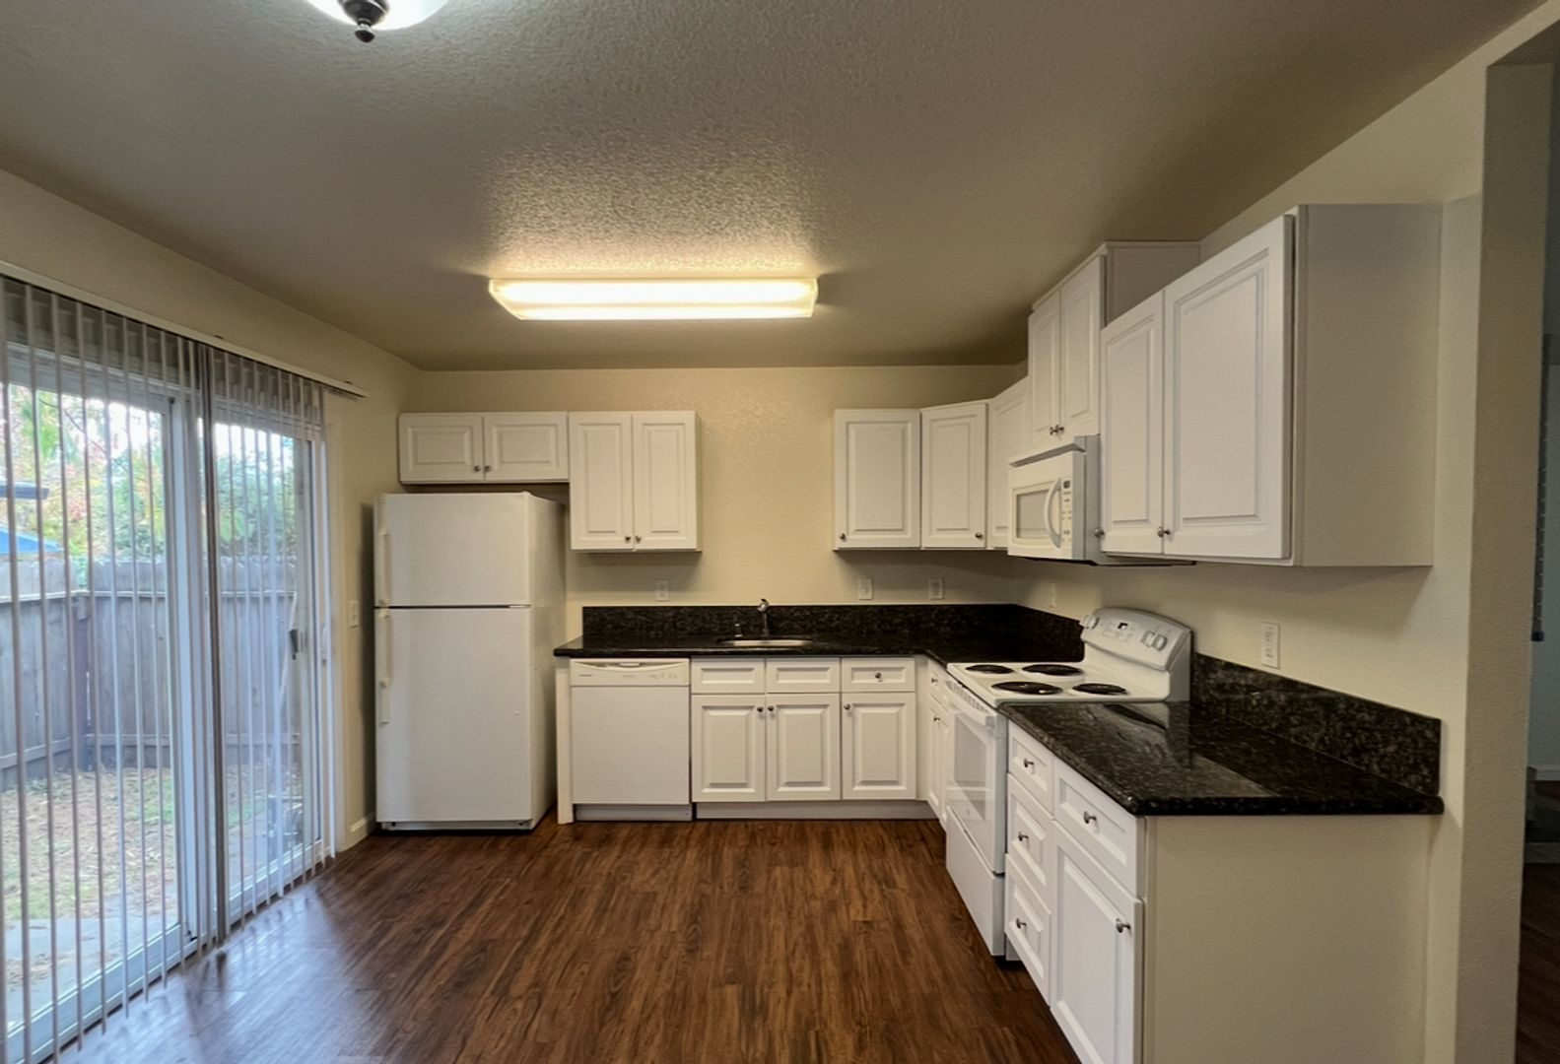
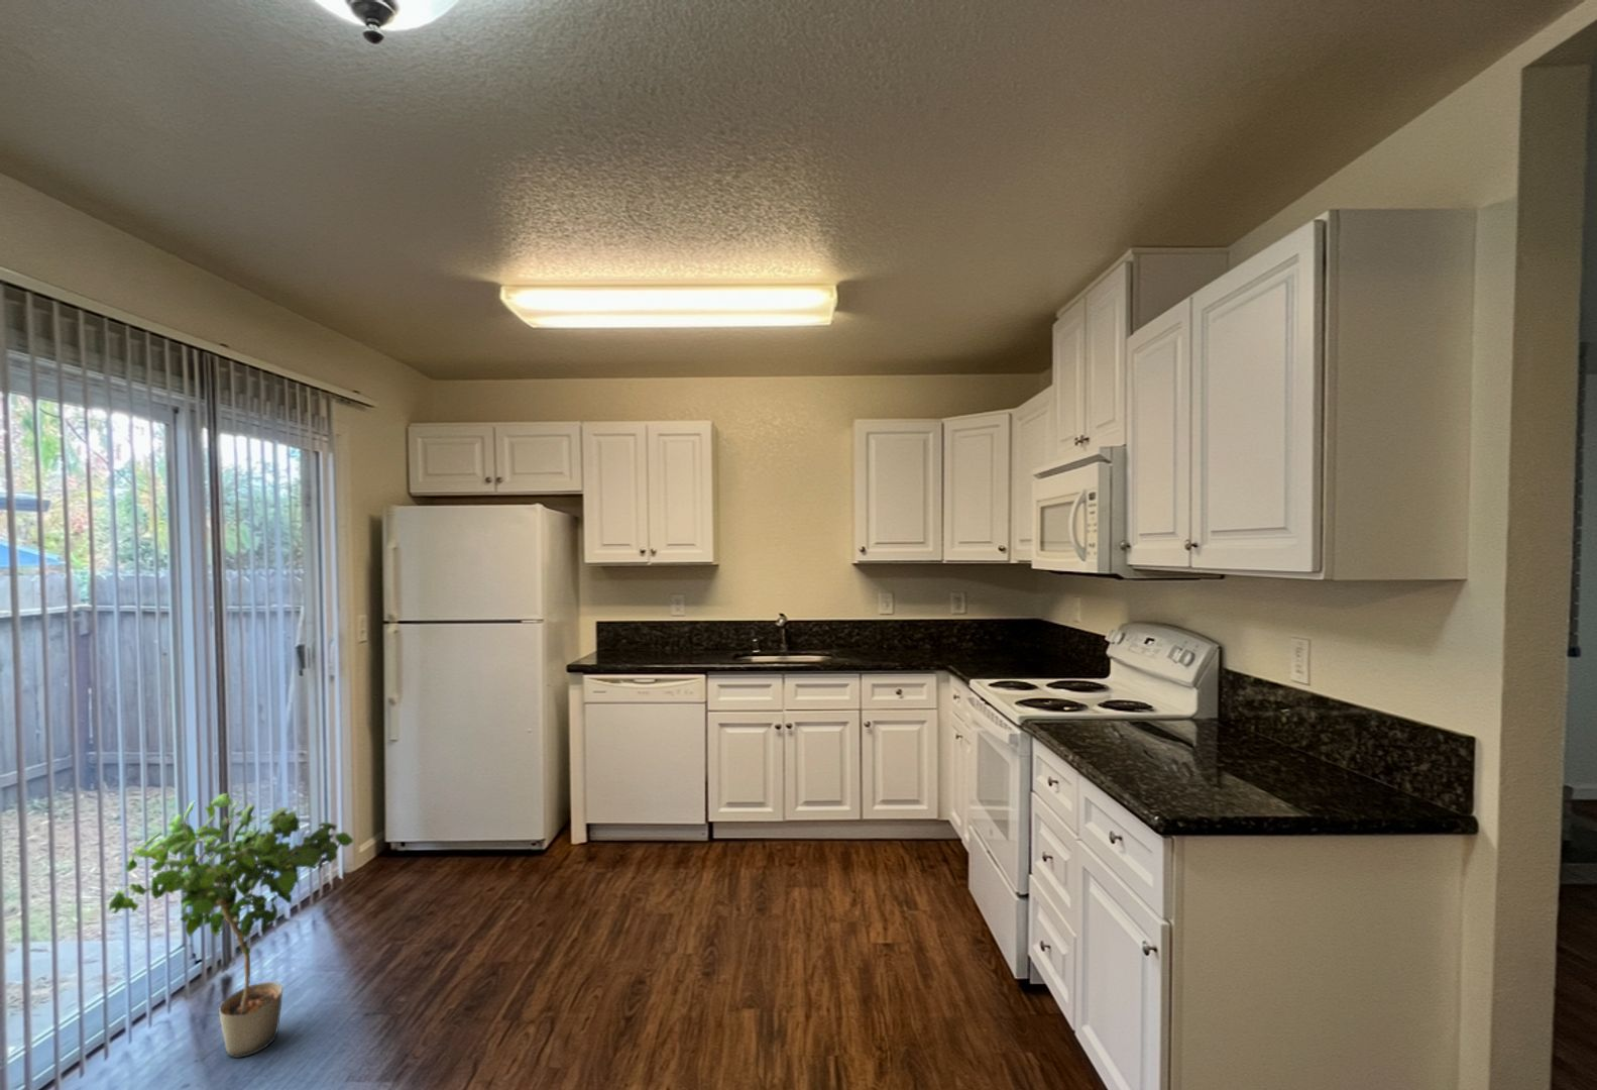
+ potted plant (238, 931)
